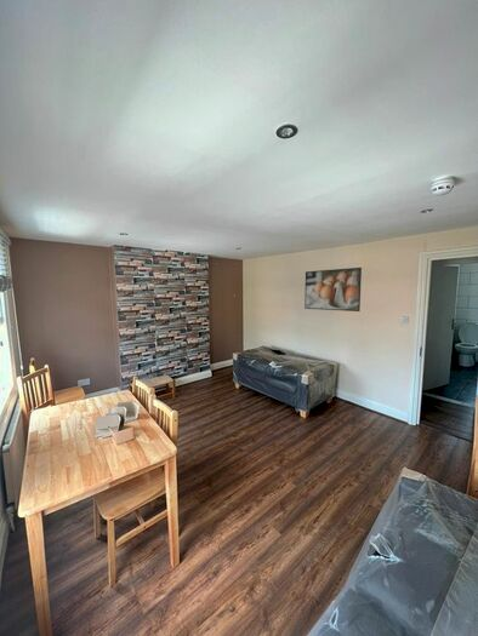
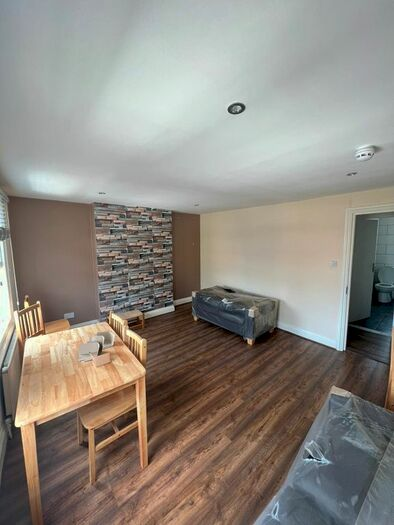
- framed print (330, 290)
